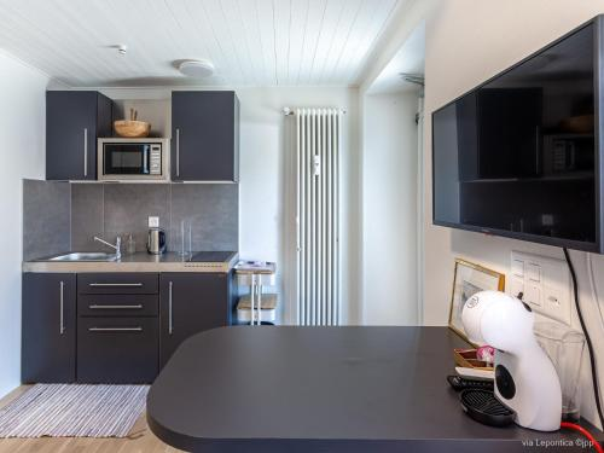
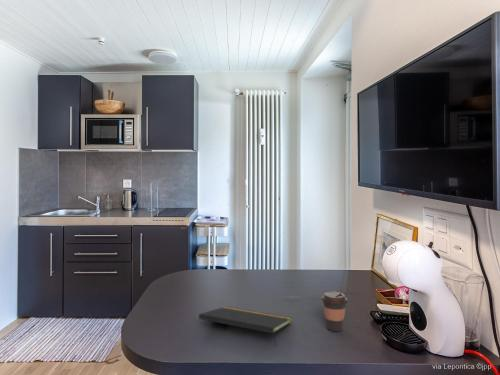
+ coffee cup (334, 311)
+ notepad (246, 318)
